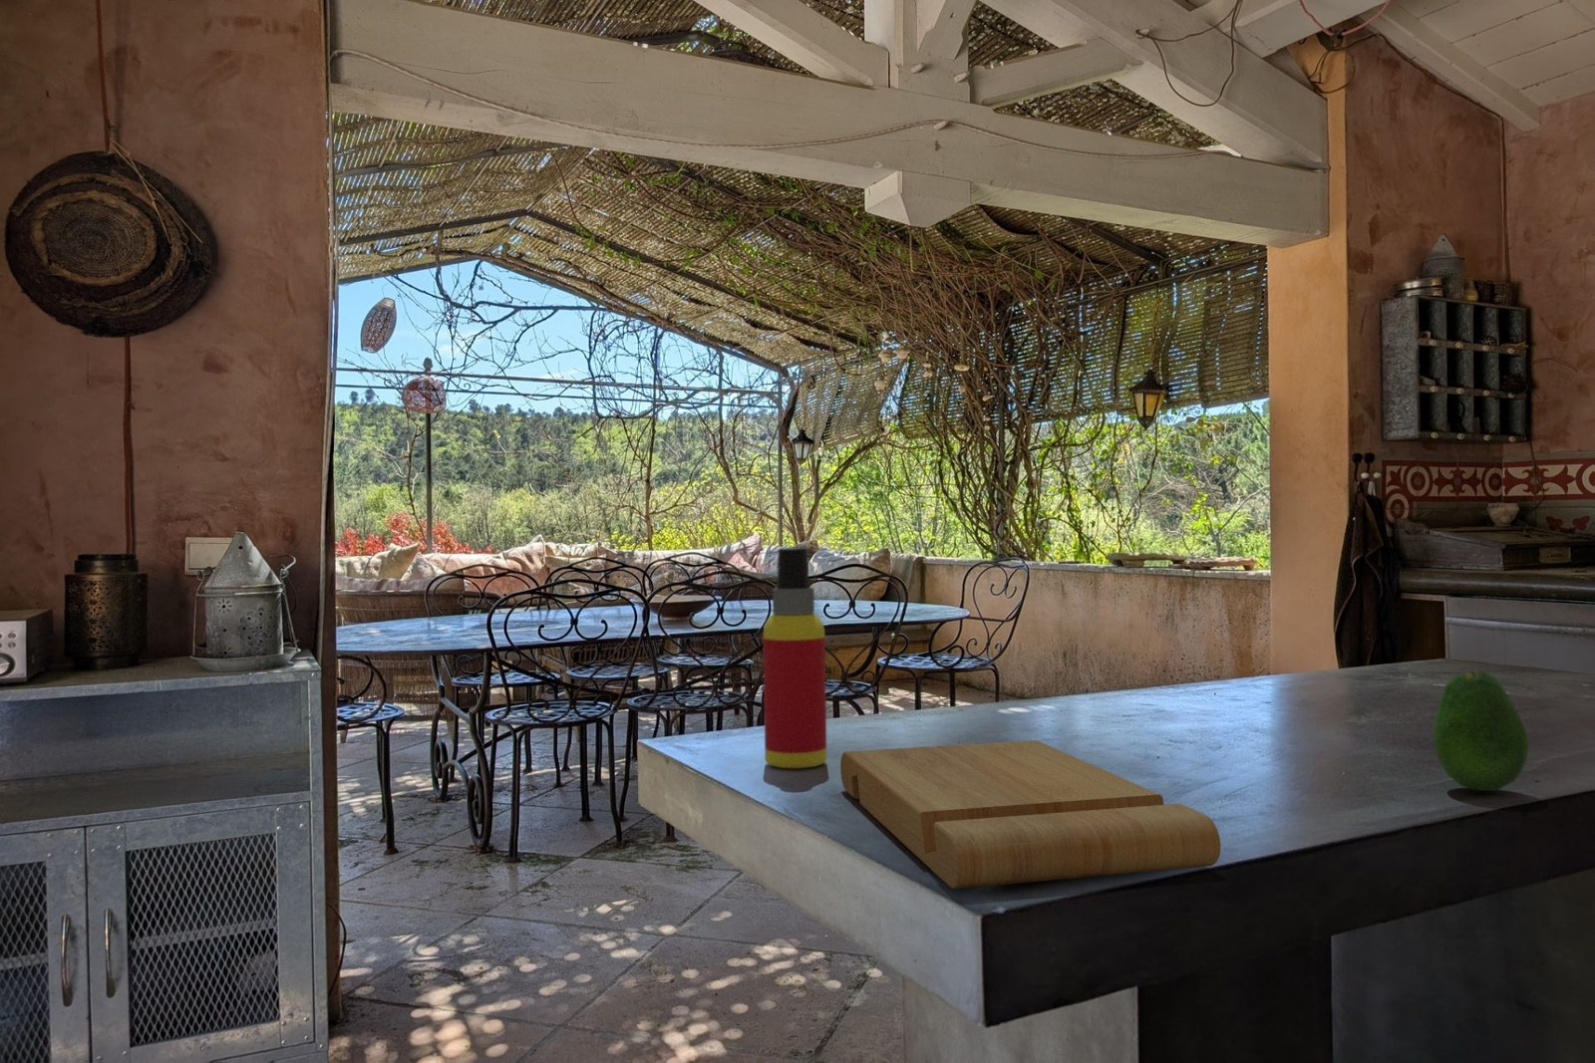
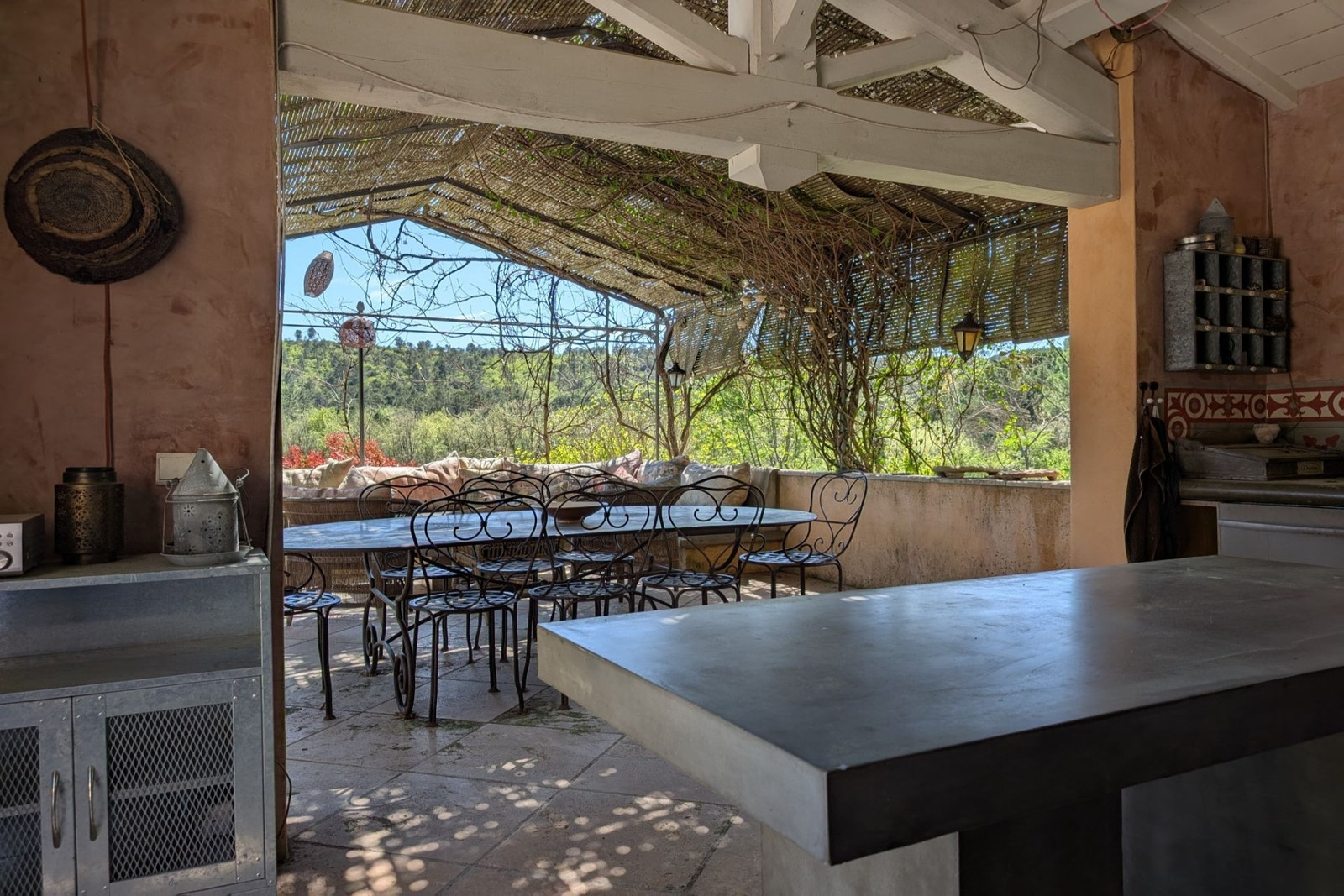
- fruit (1480, 731)
- cutting board (1002, 801)
- spray bottle (794, 656)
